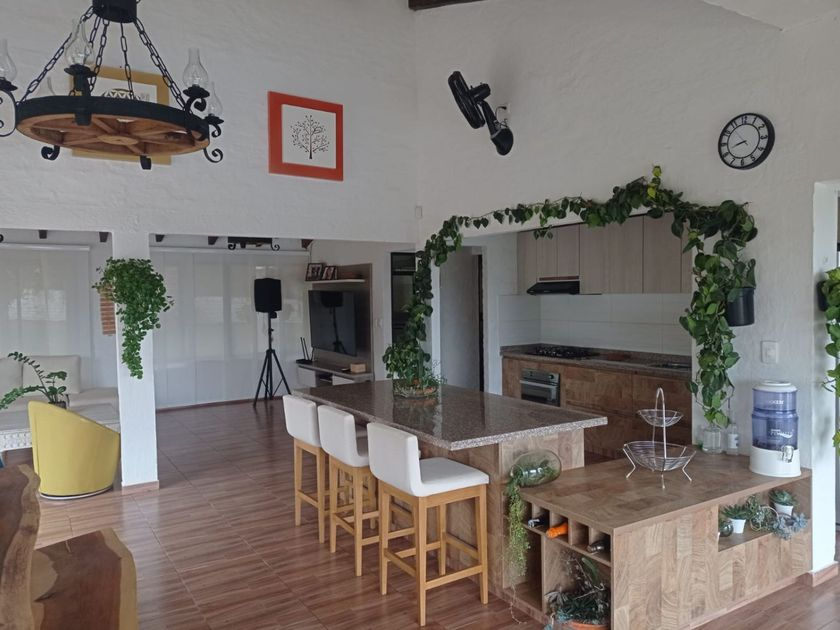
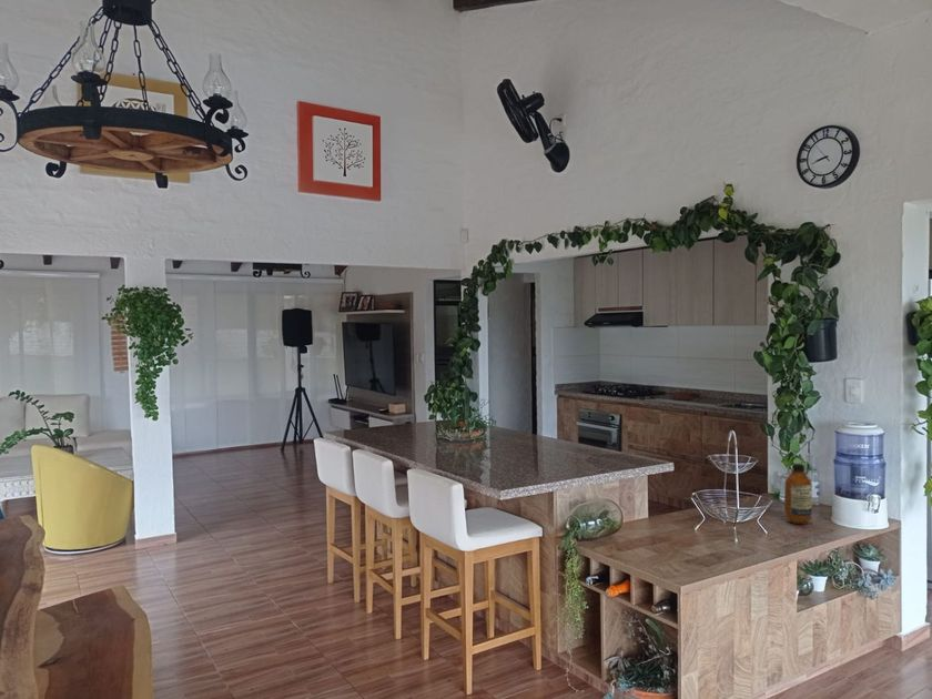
+ bottle (798, 493)
